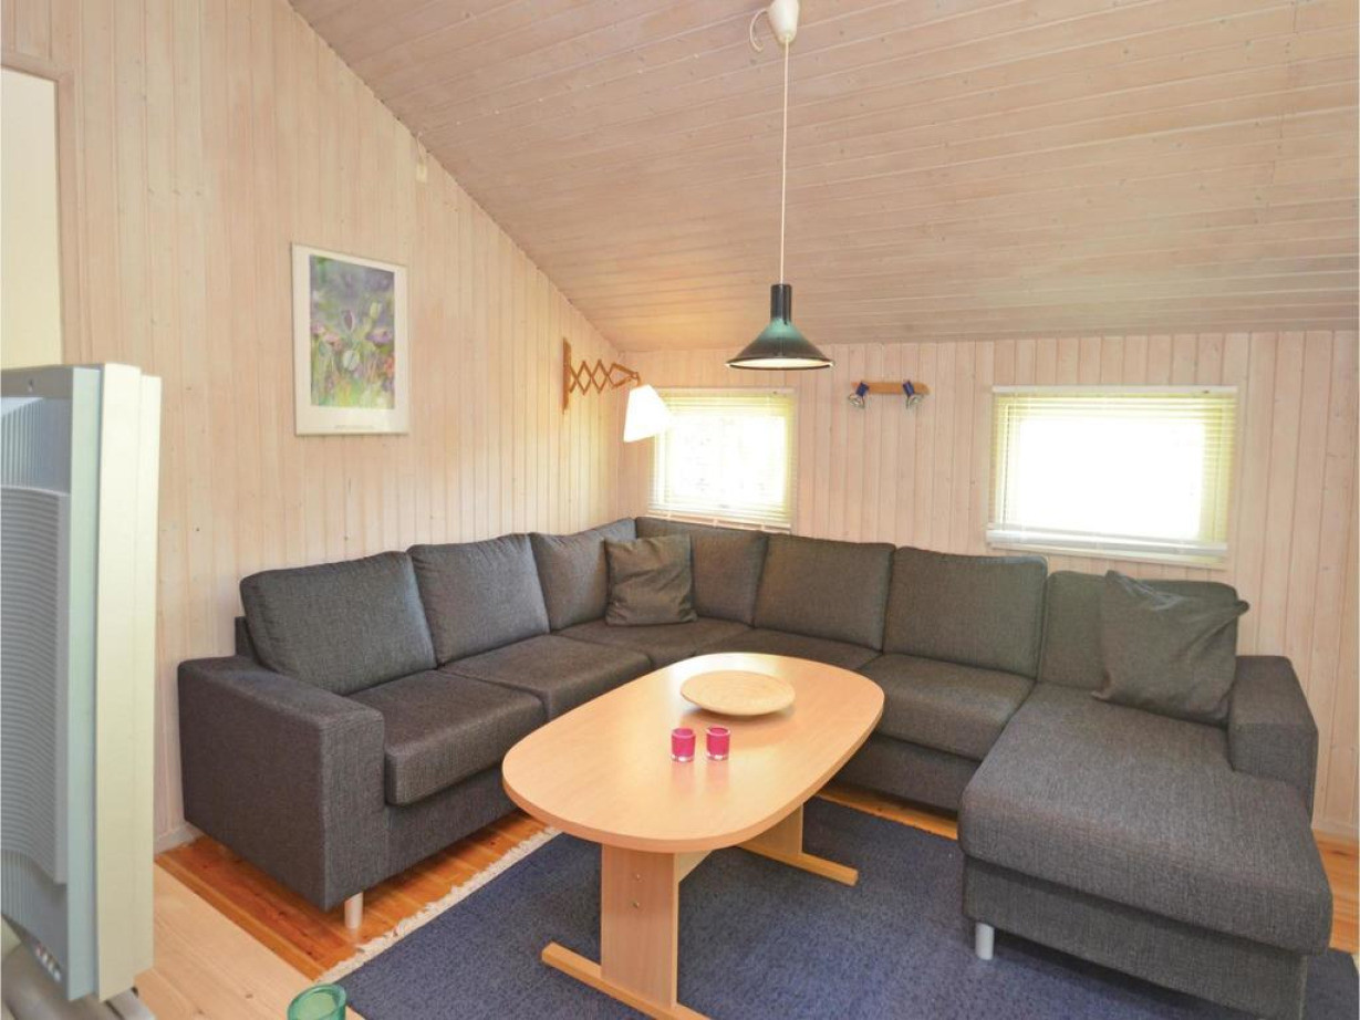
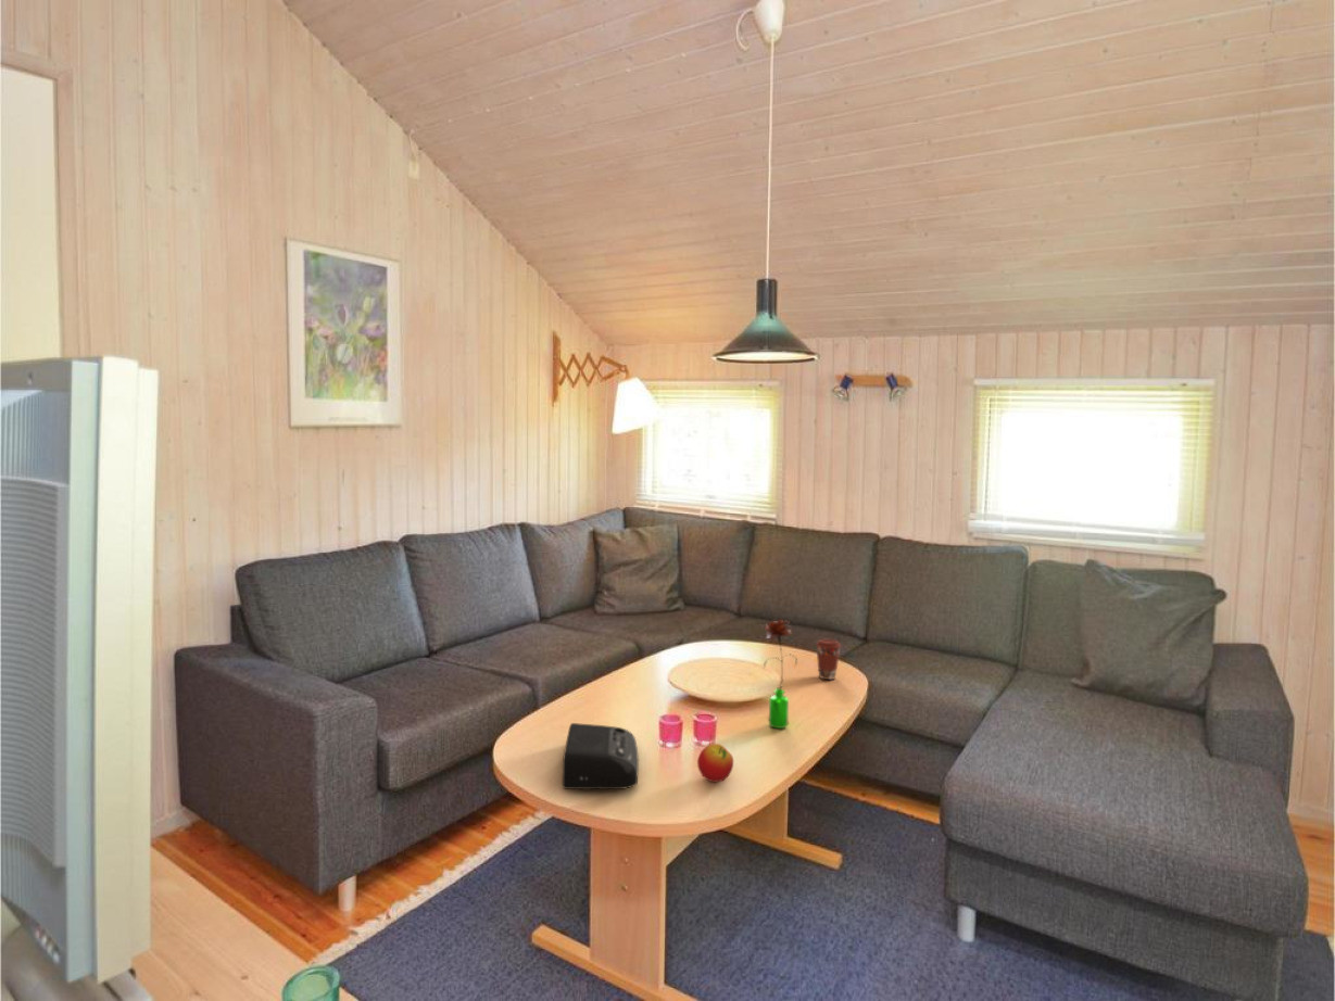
+ flower (782, 672)
+ coffee cup (828, 659)
+ apple (716, 762)
+ alarm clock (597, 752)
